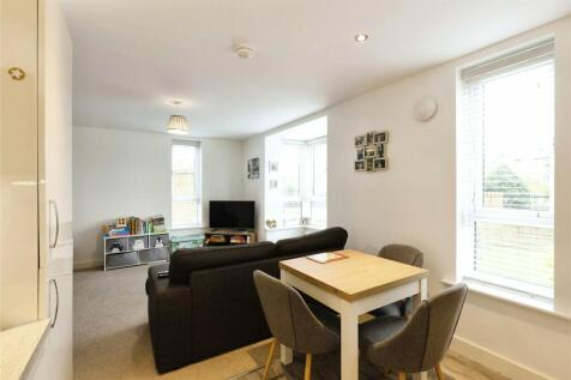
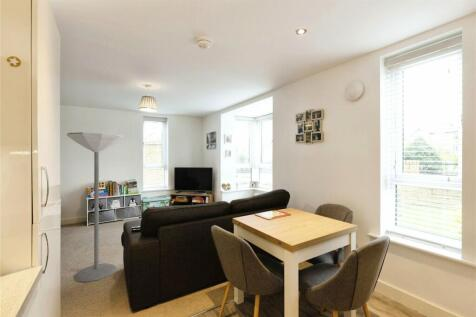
+ floor lamp (96, 203)
